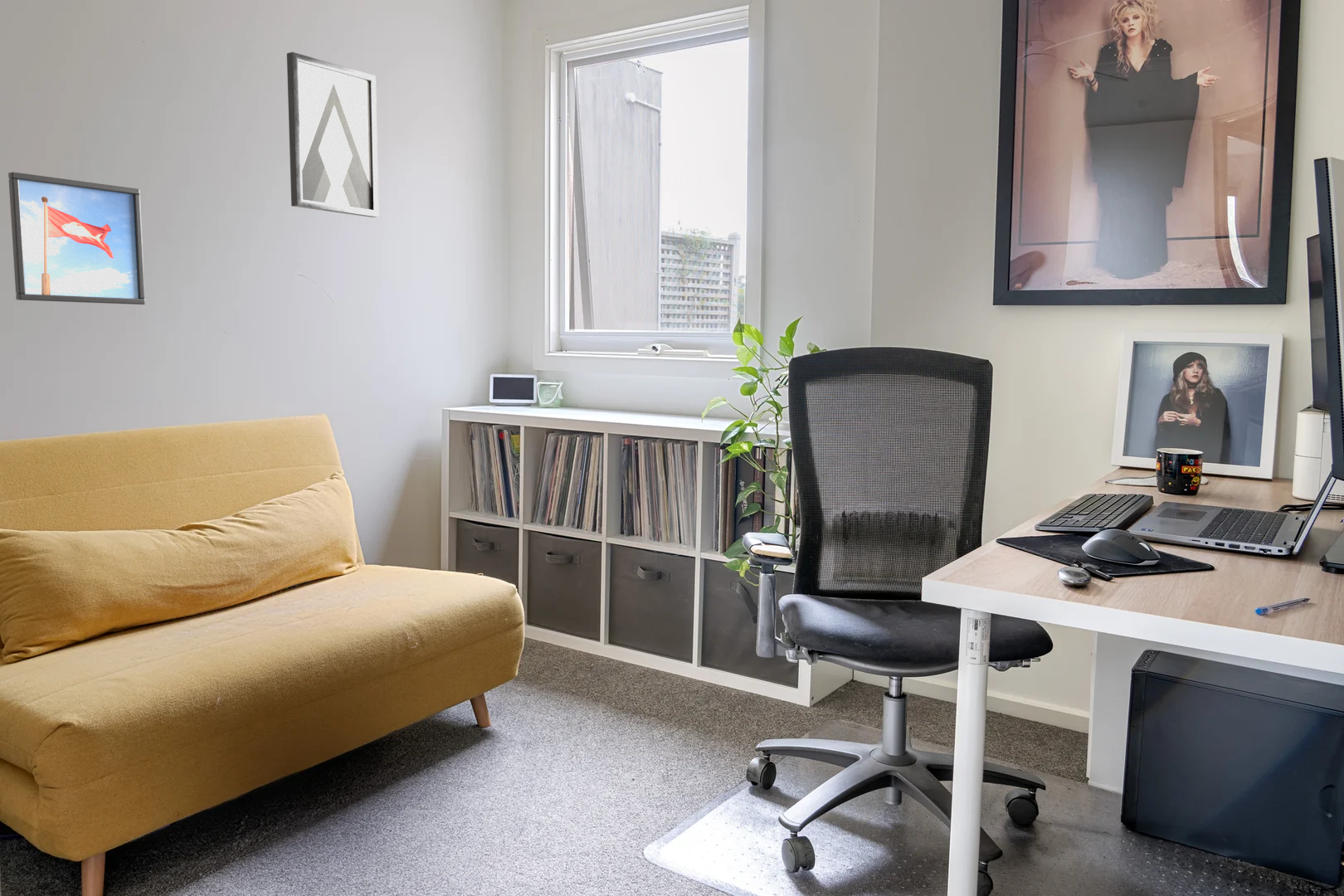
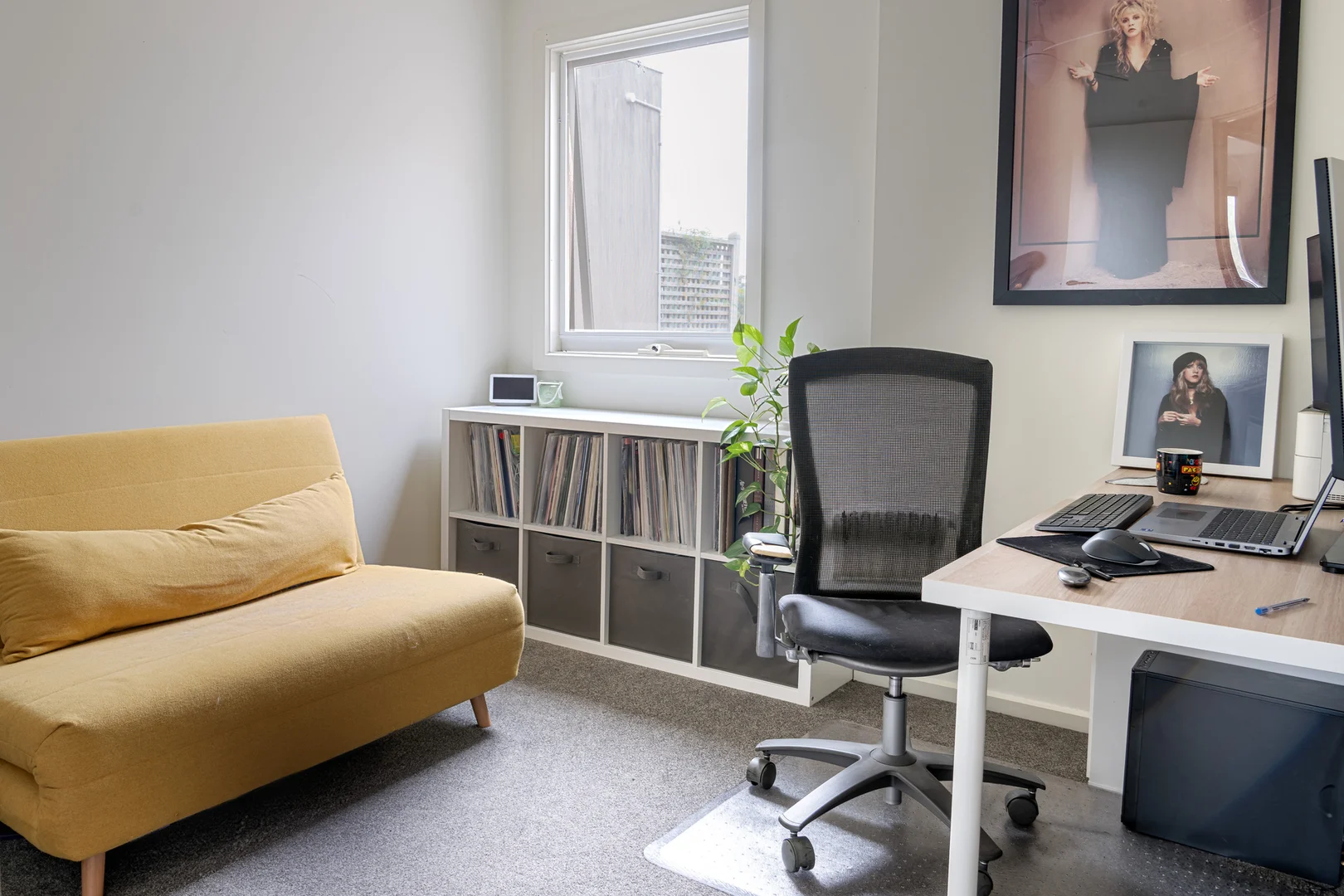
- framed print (80, 241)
- wall art (334, 139)
